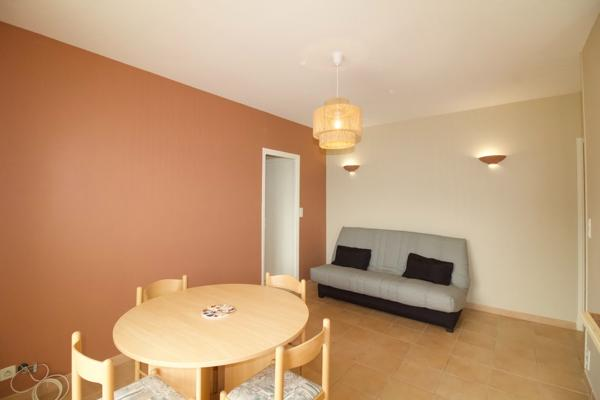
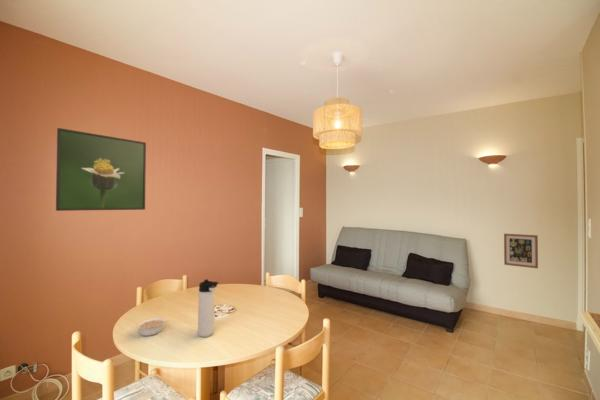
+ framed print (105, 173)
+ legume (152, 326)
+ thermos bottle (208, 307)
+ wall art (520, 250)
